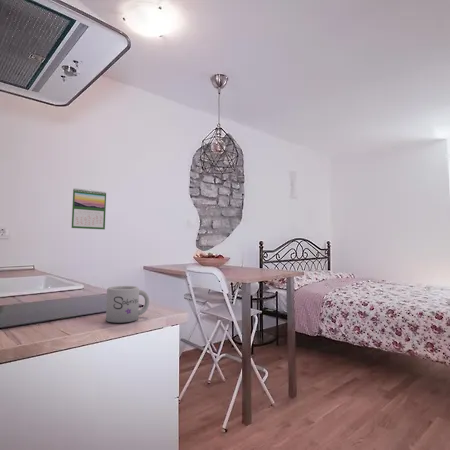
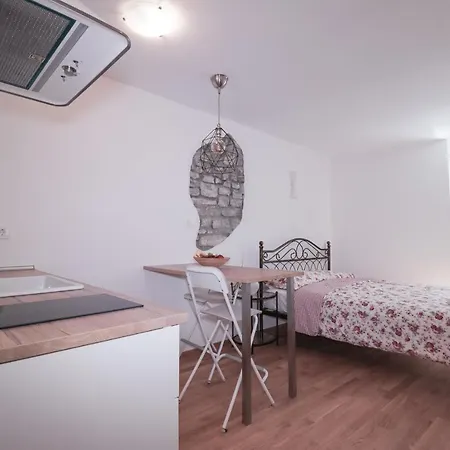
- mug (129, 302)
- calendar (89, 209)
